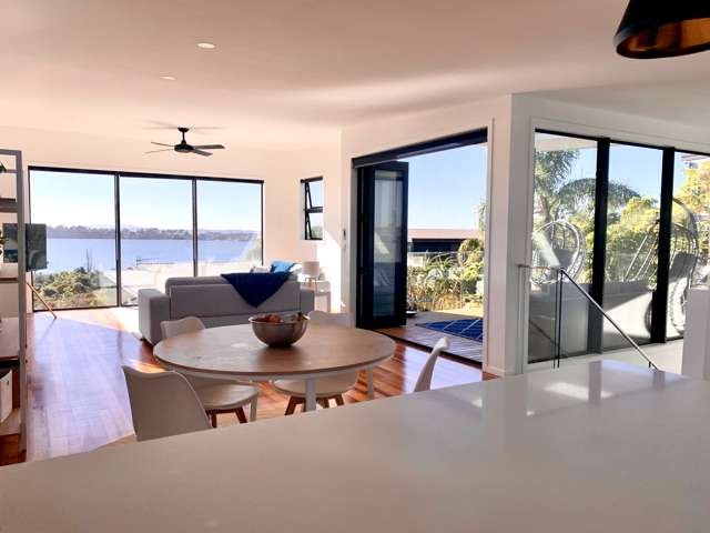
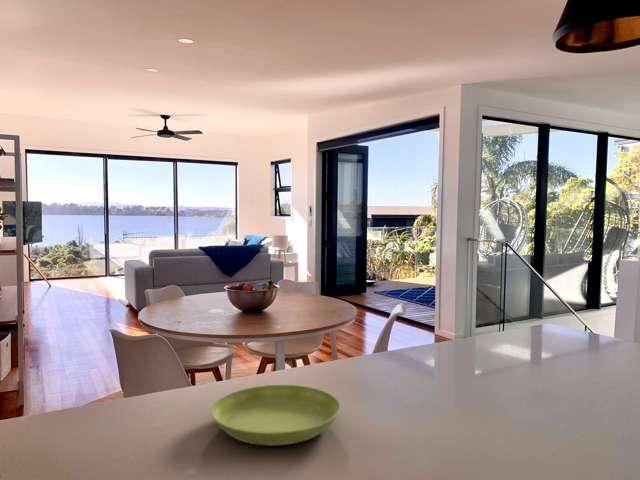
+ saucer (276, 414)
